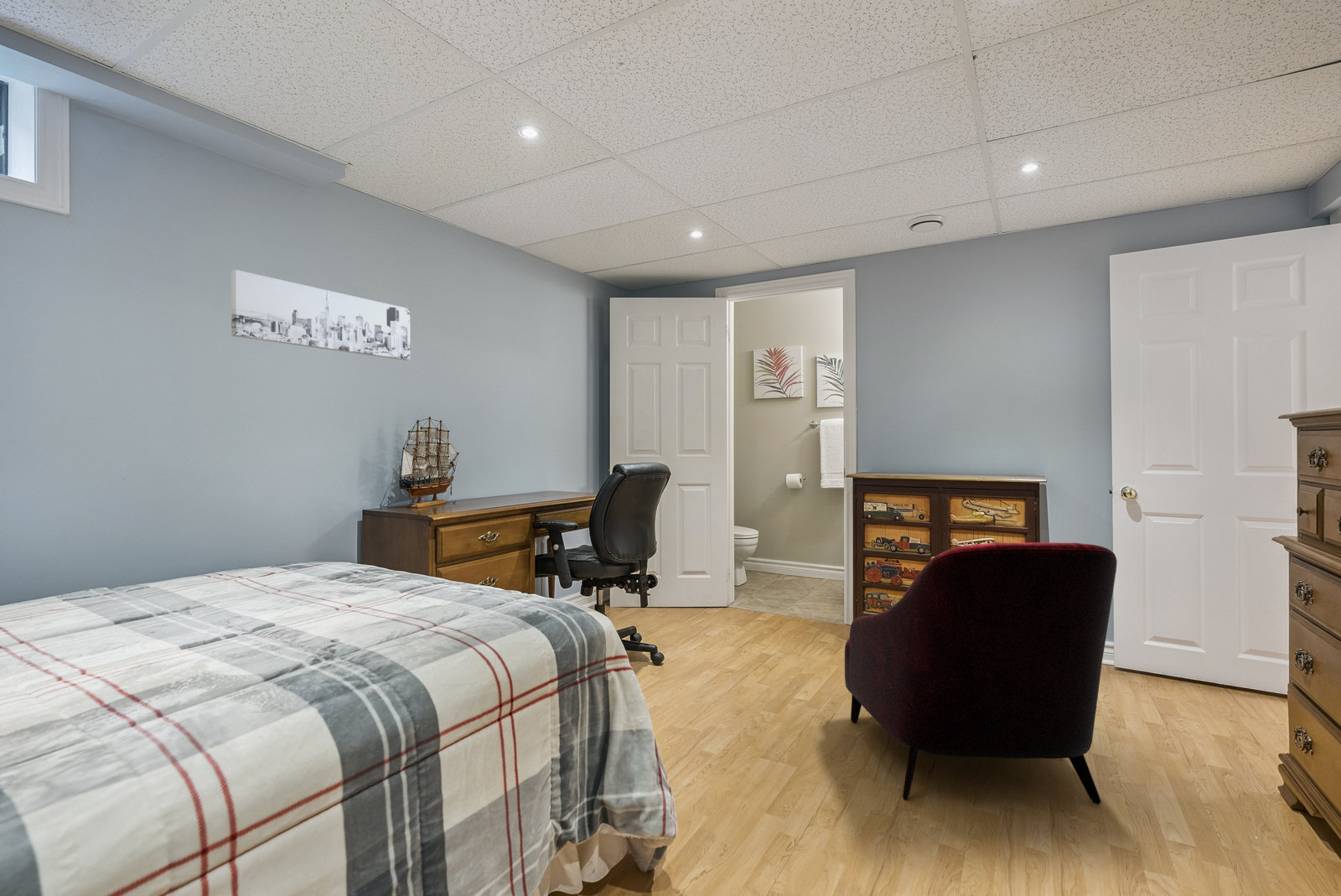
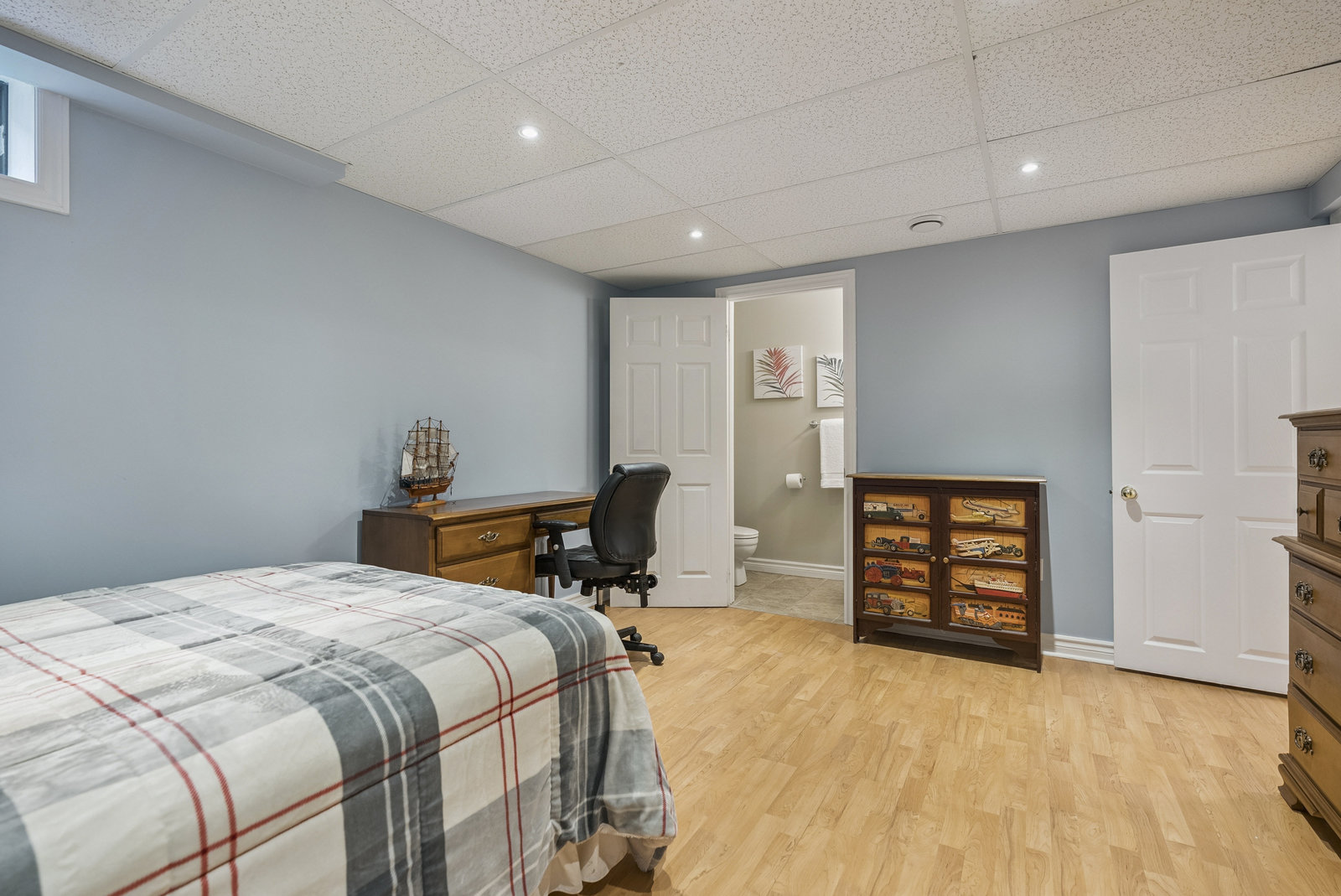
- armchair (972, 646)
- wall art (331, 320)
